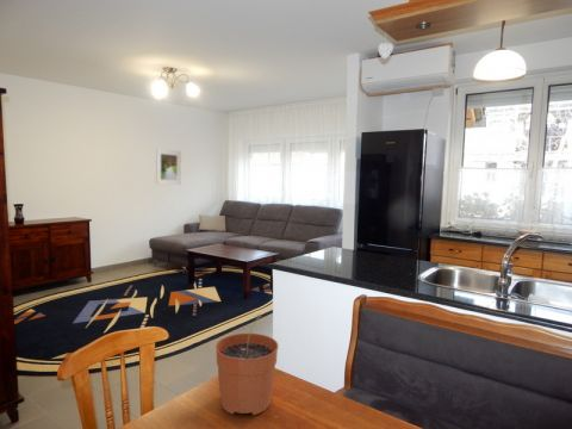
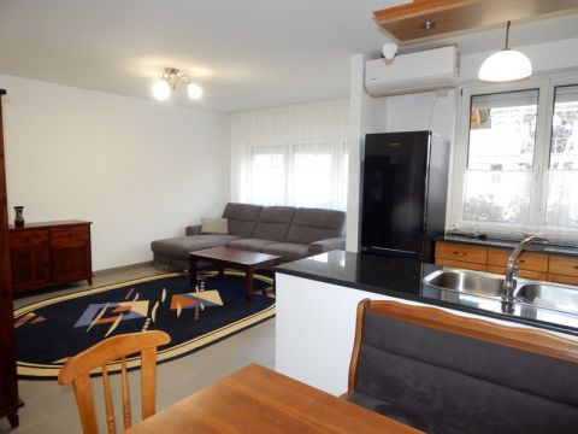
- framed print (168, 167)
- plant pot (247, 359)
